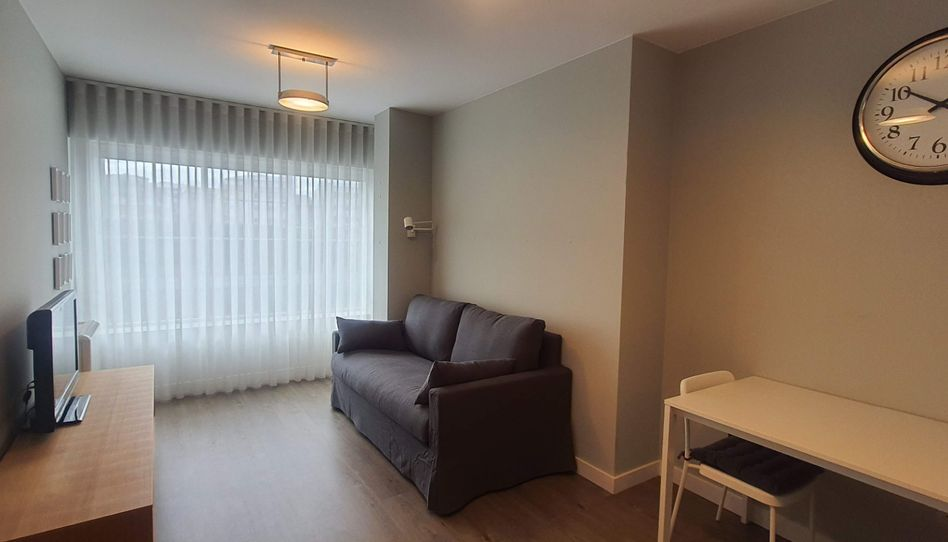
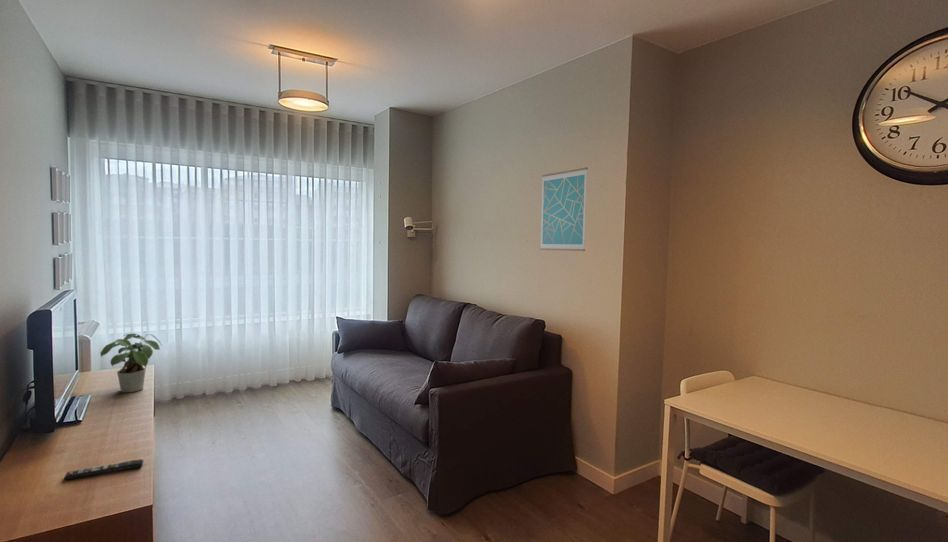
+ potted plant (132, 363)
+ remote control (105, 469)
+ wall art (562, 211)
